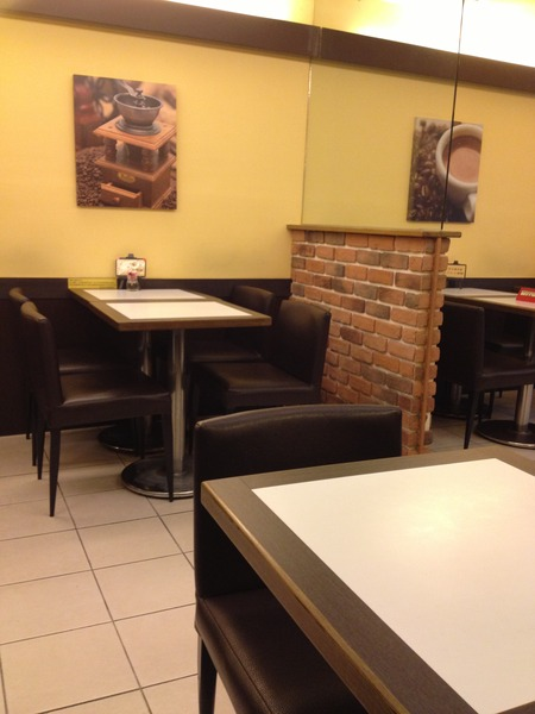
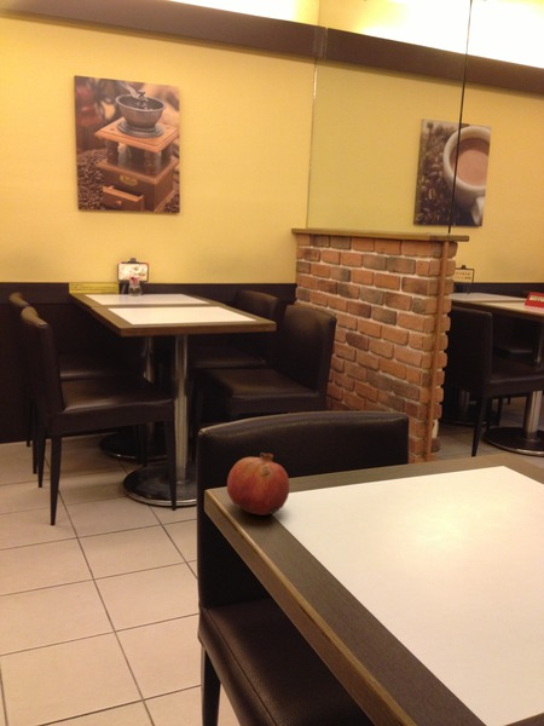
+ fruit (257, 482)
